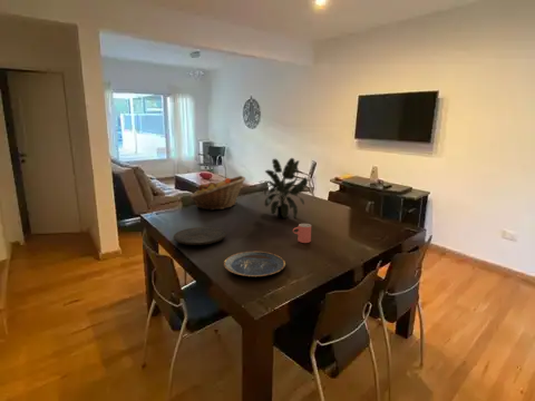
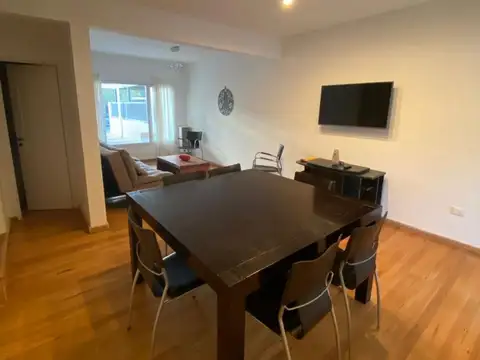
- plate (254, 263)
- potted plant (280, 187)
- cup (301, 233)
- plate (200, 236)
- fruit basket (218, 190)
